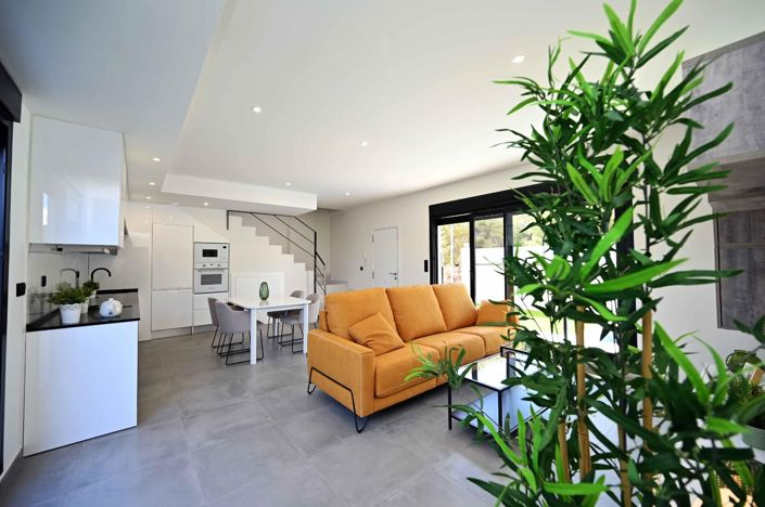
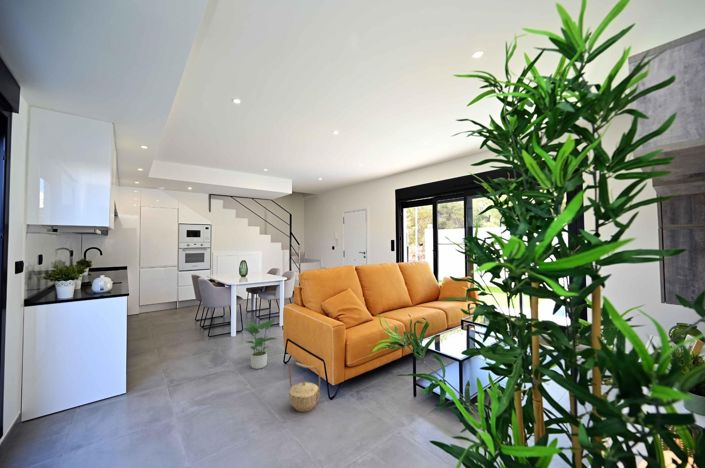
+ basket (304, 385)
+ potted plant (261, 343)
